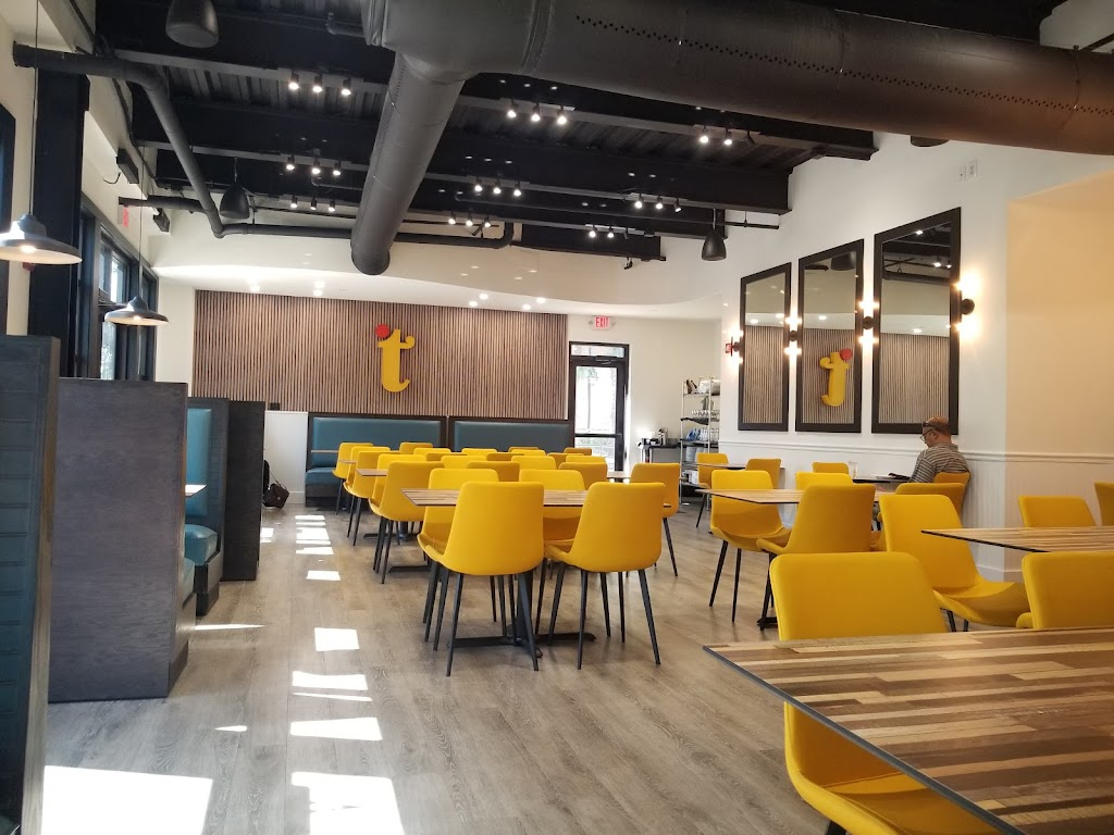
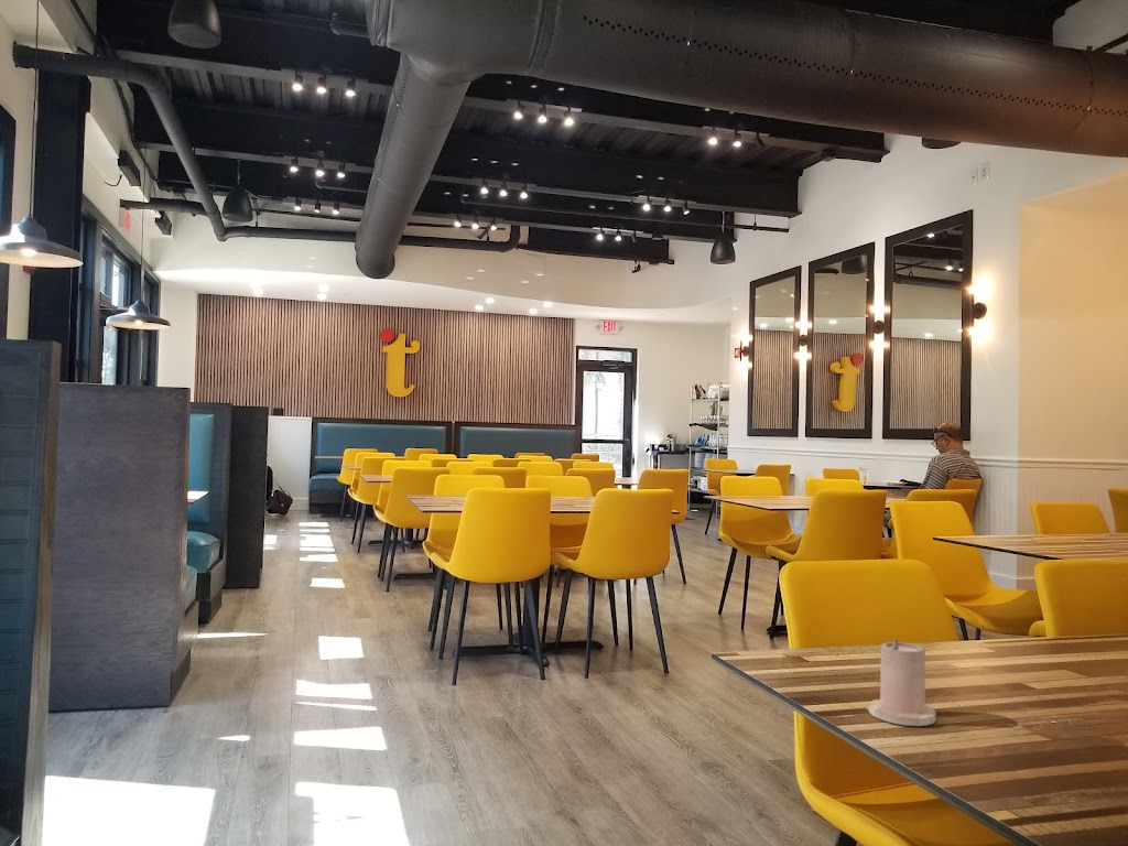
+ candle (902, 675)
